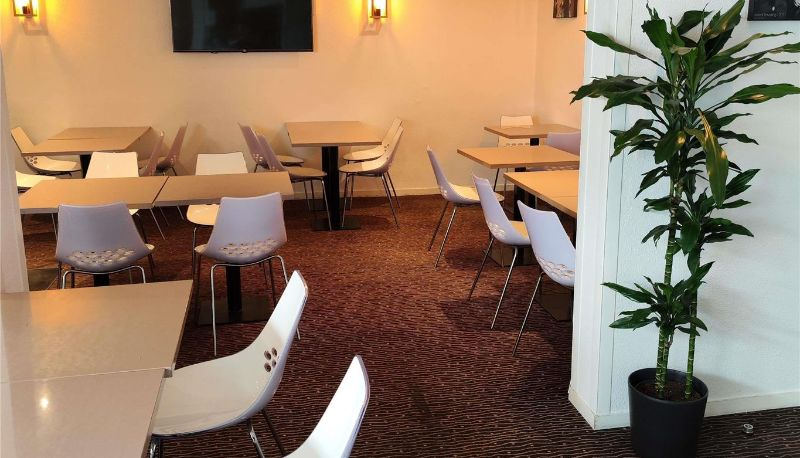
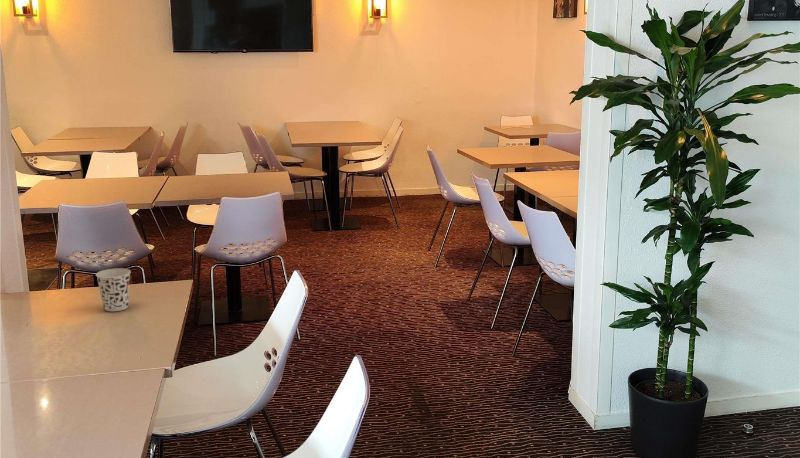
+ cup (114, 290)
